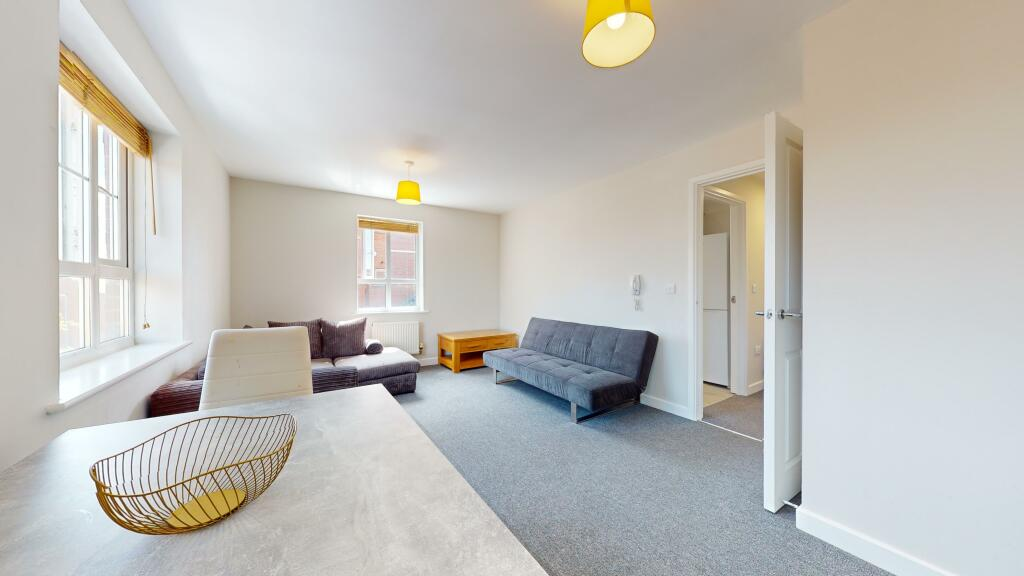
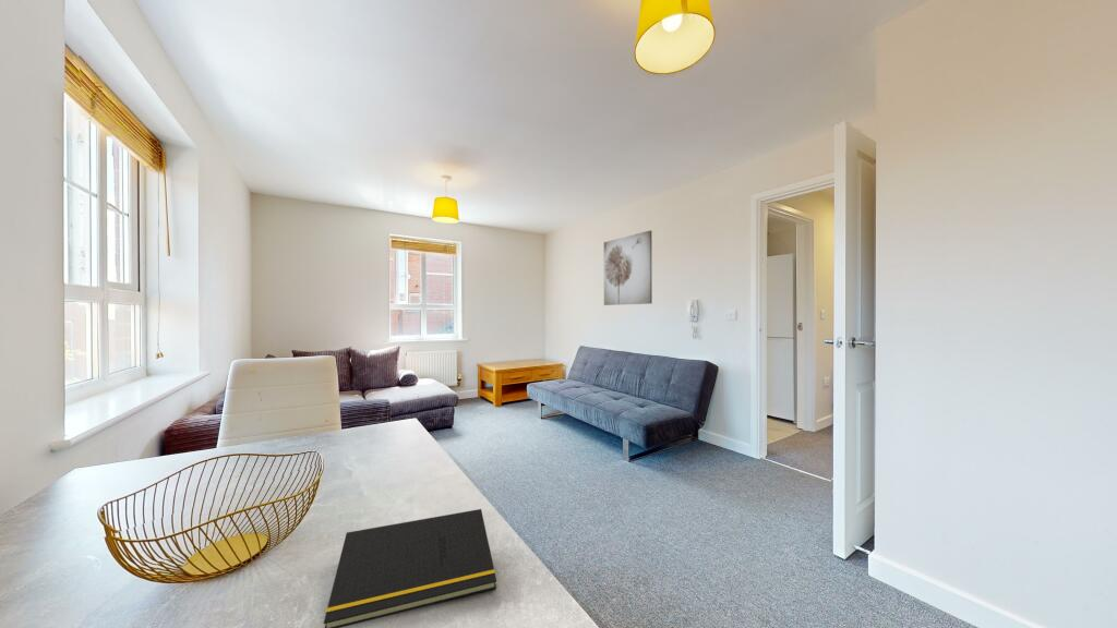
+ wall art (625, 270)
+ notepad (417, 558)
